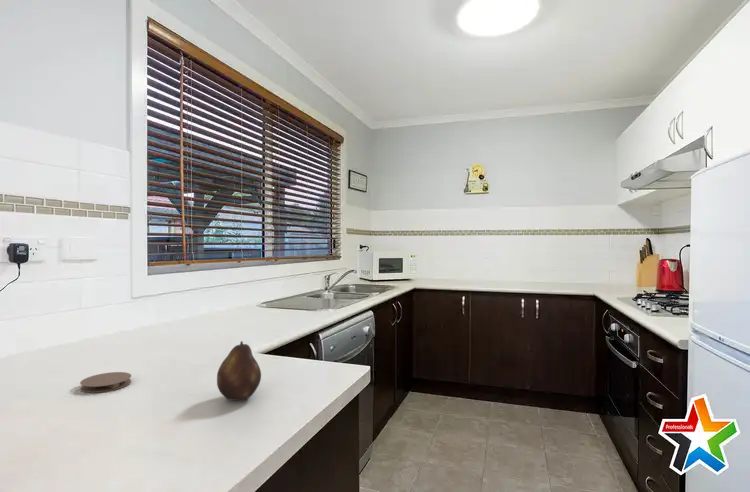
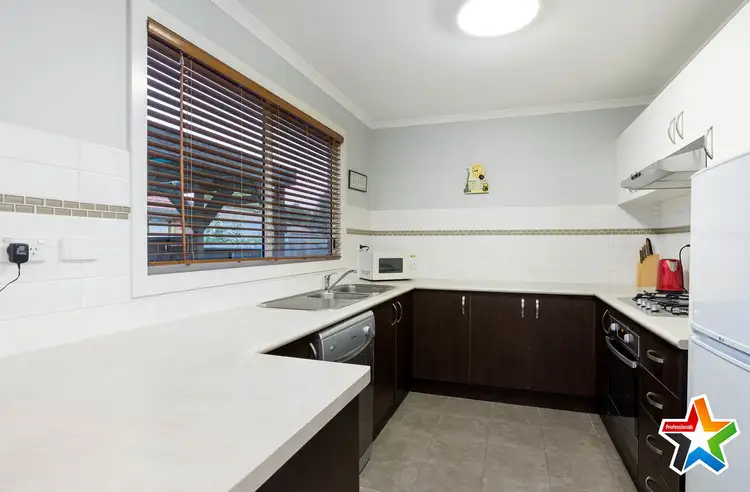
- coaster (106, 381)
- fruit (239, 370)
